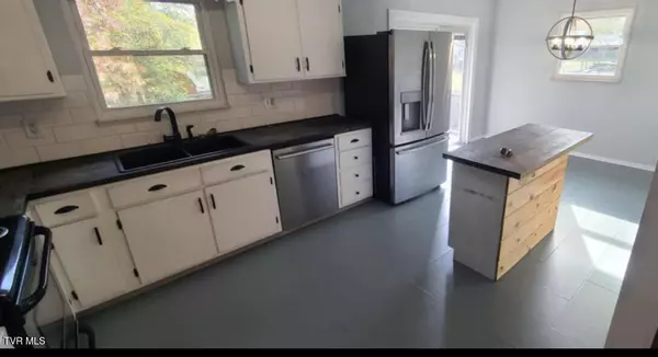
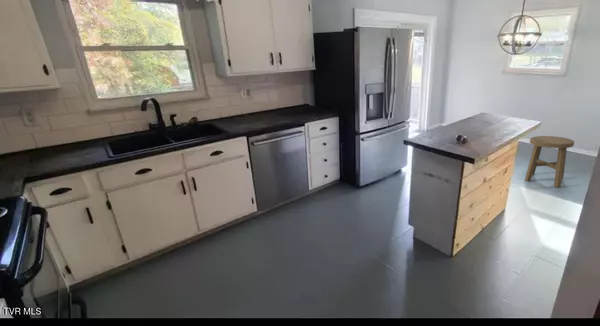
+ stool (547, 162)
